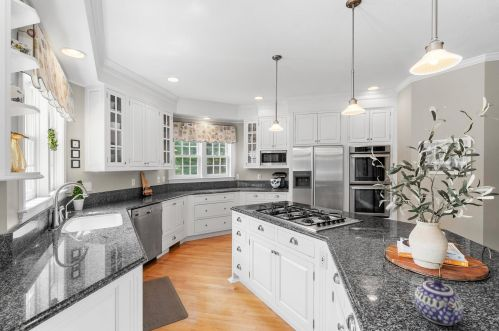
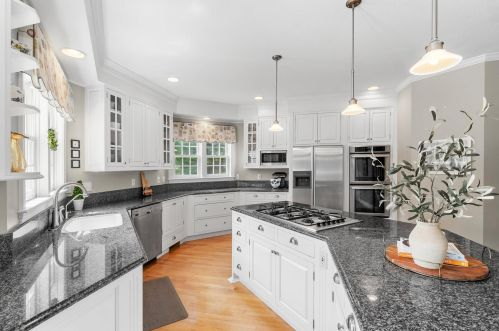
- teapot (437, 298)
